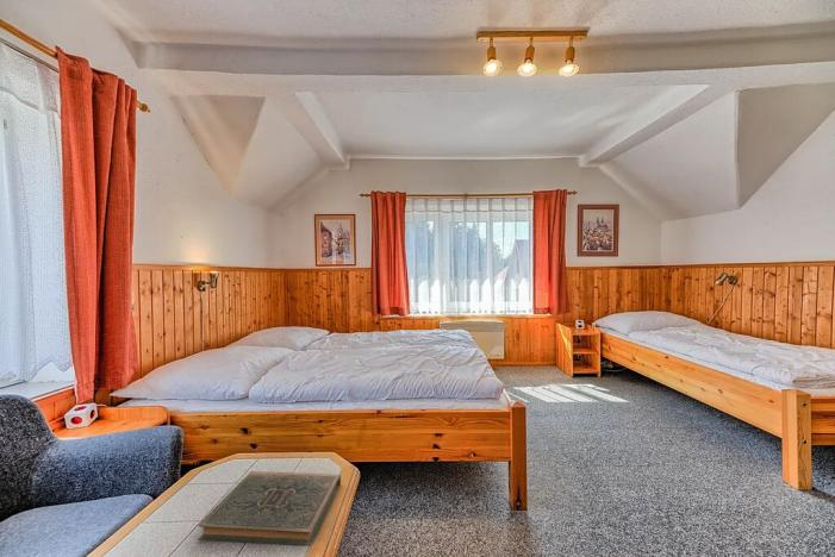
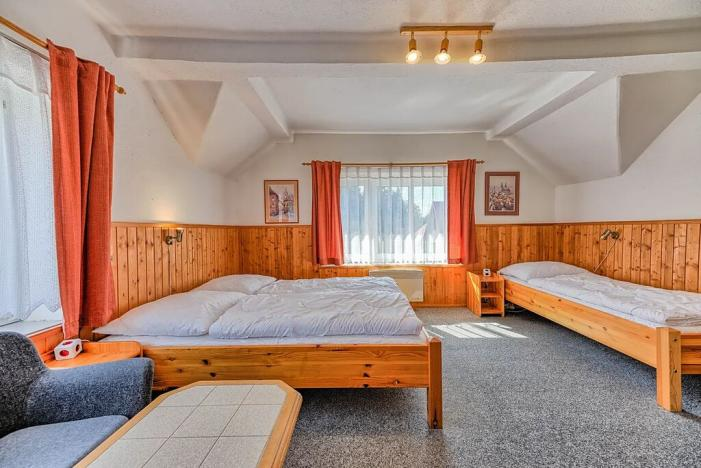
- book (276, 503)
